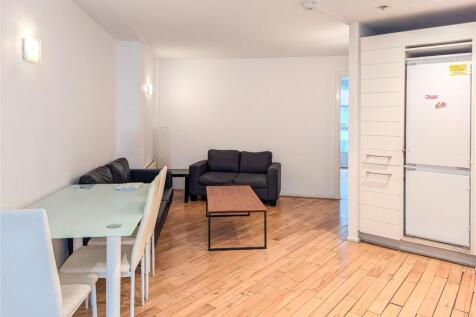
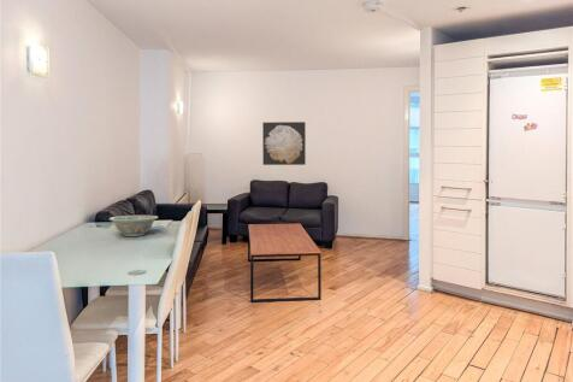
+ decorative bowl (134, 225)
+ wall art (284, 143)
